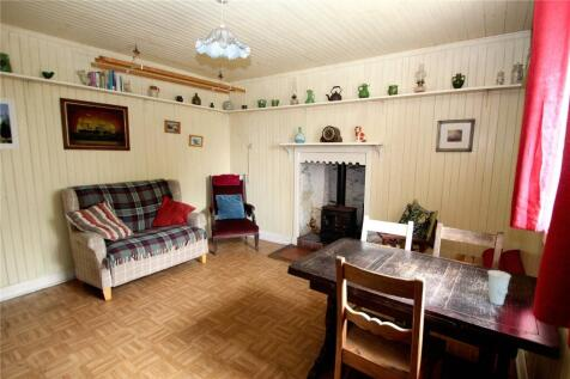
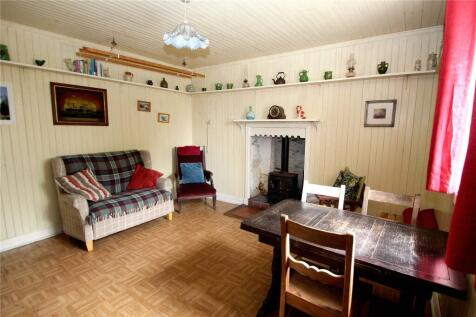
- cup (497, 287)
